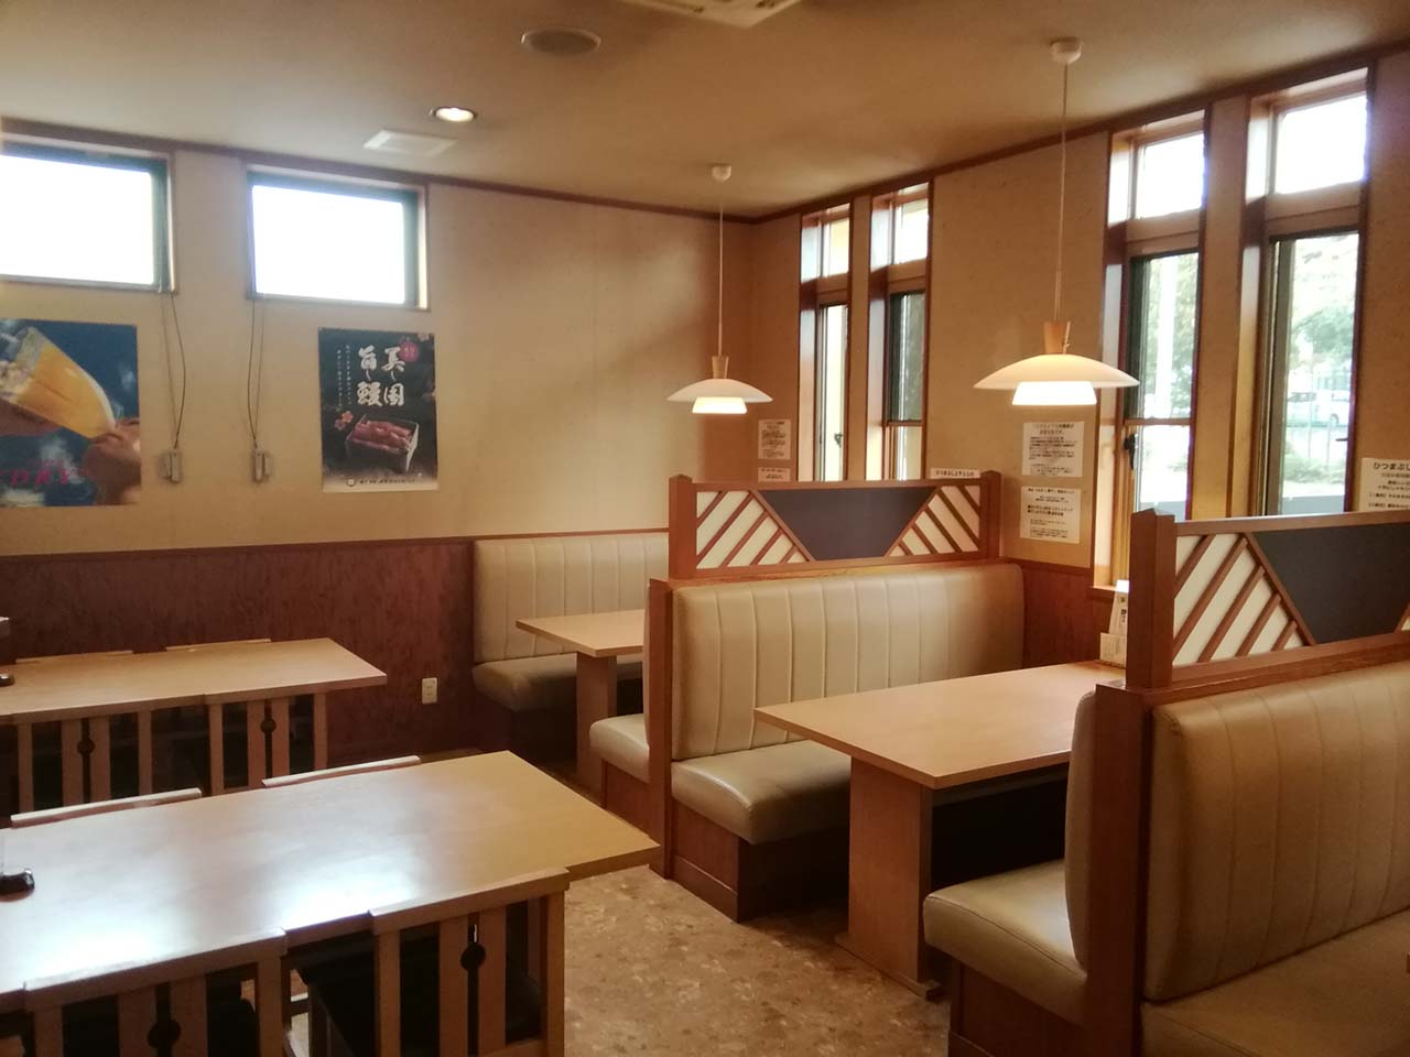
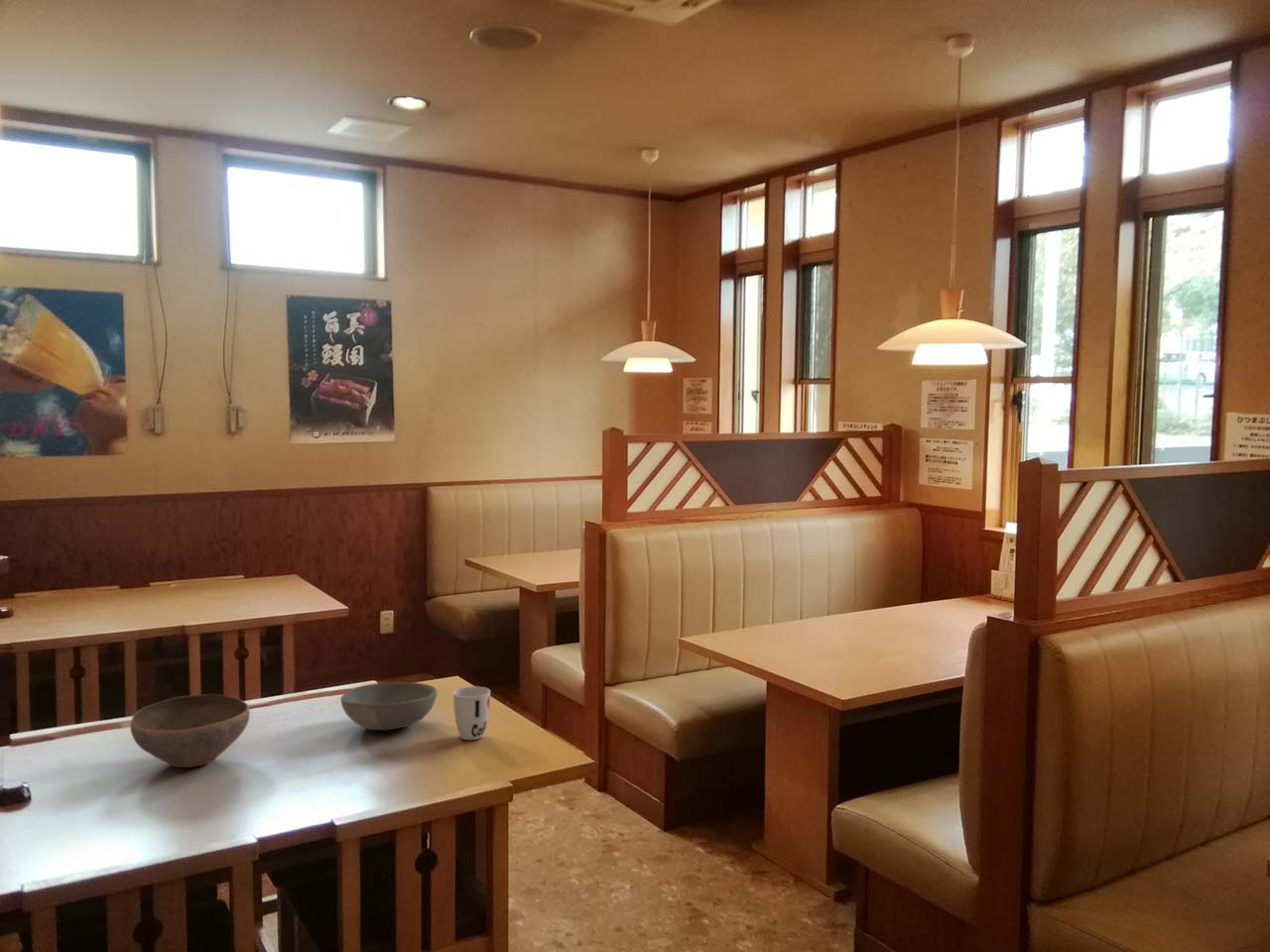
+ bowl (389, 708)
+ bowl (190, 735)
+ cup (471, 713)
